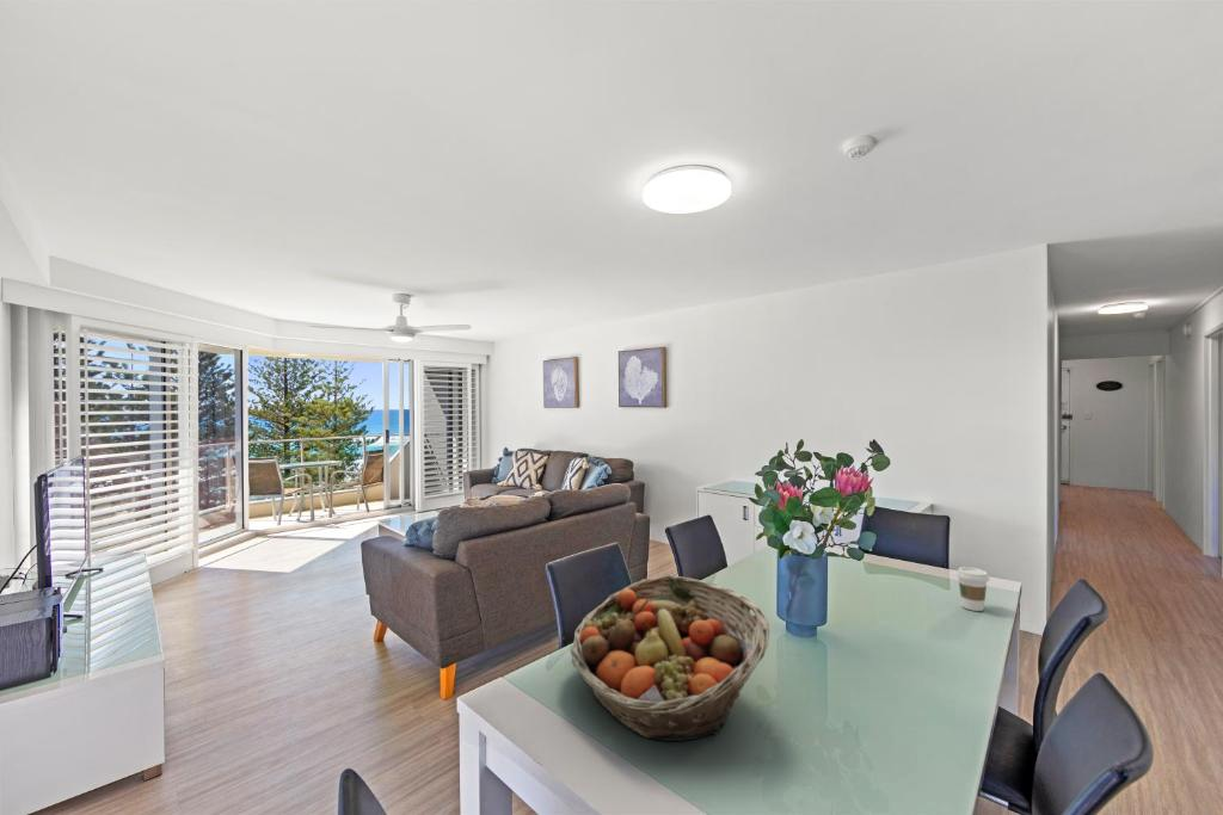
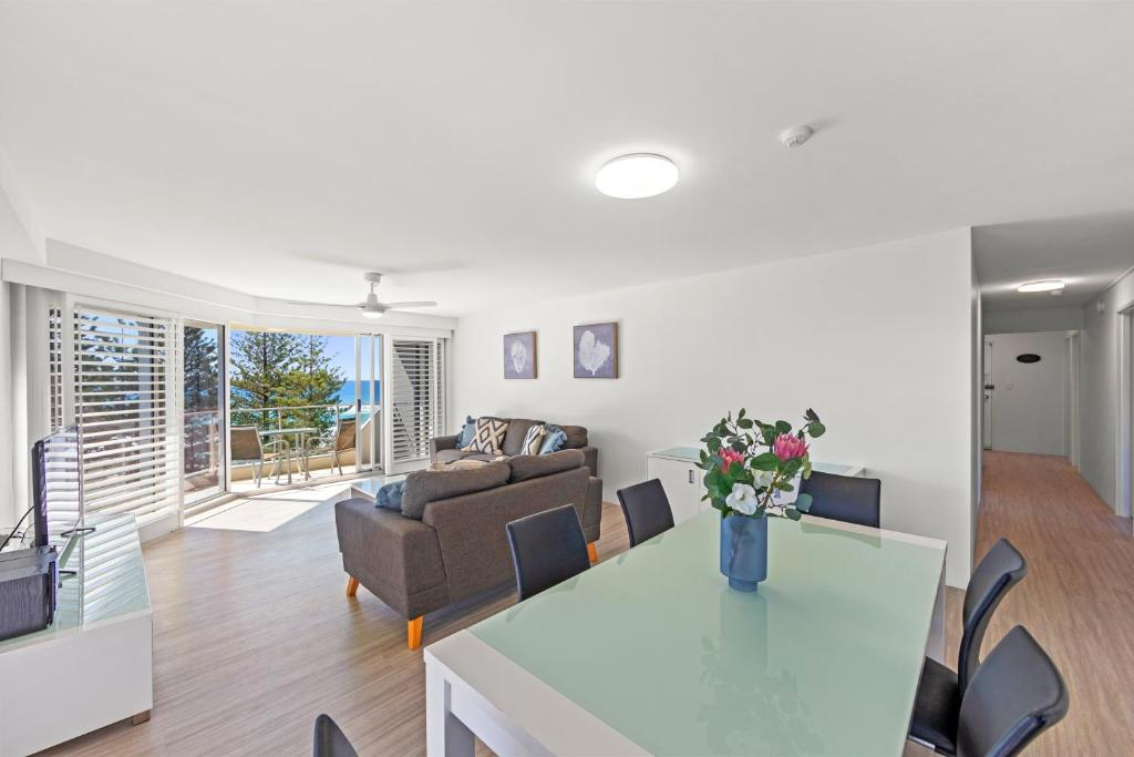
- fruit basket (665, 647)
- coffee cup (972, 588)
